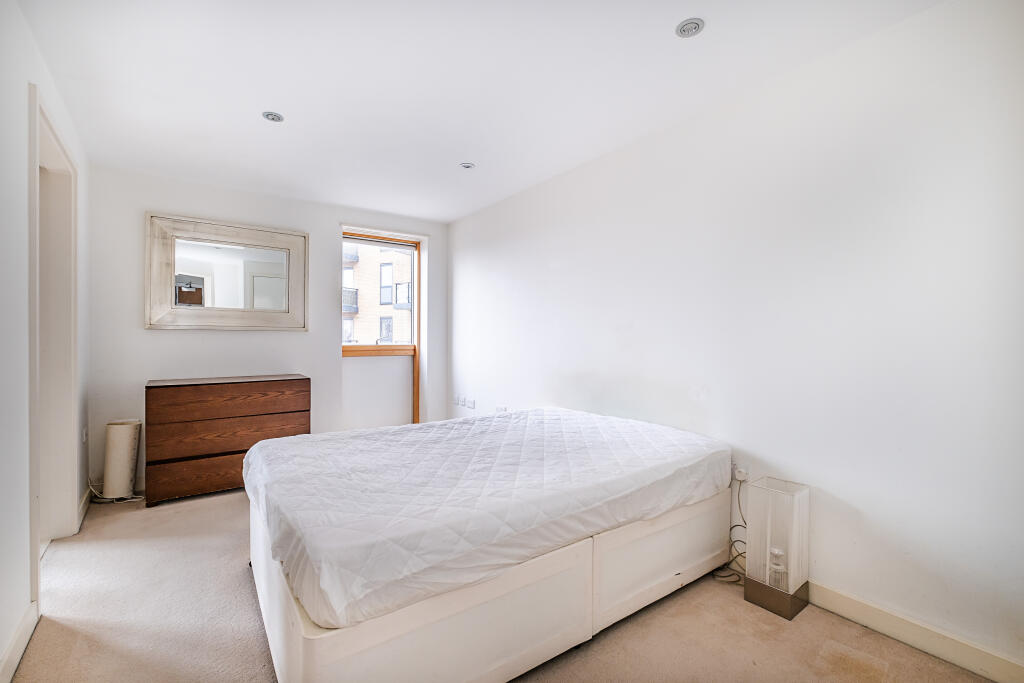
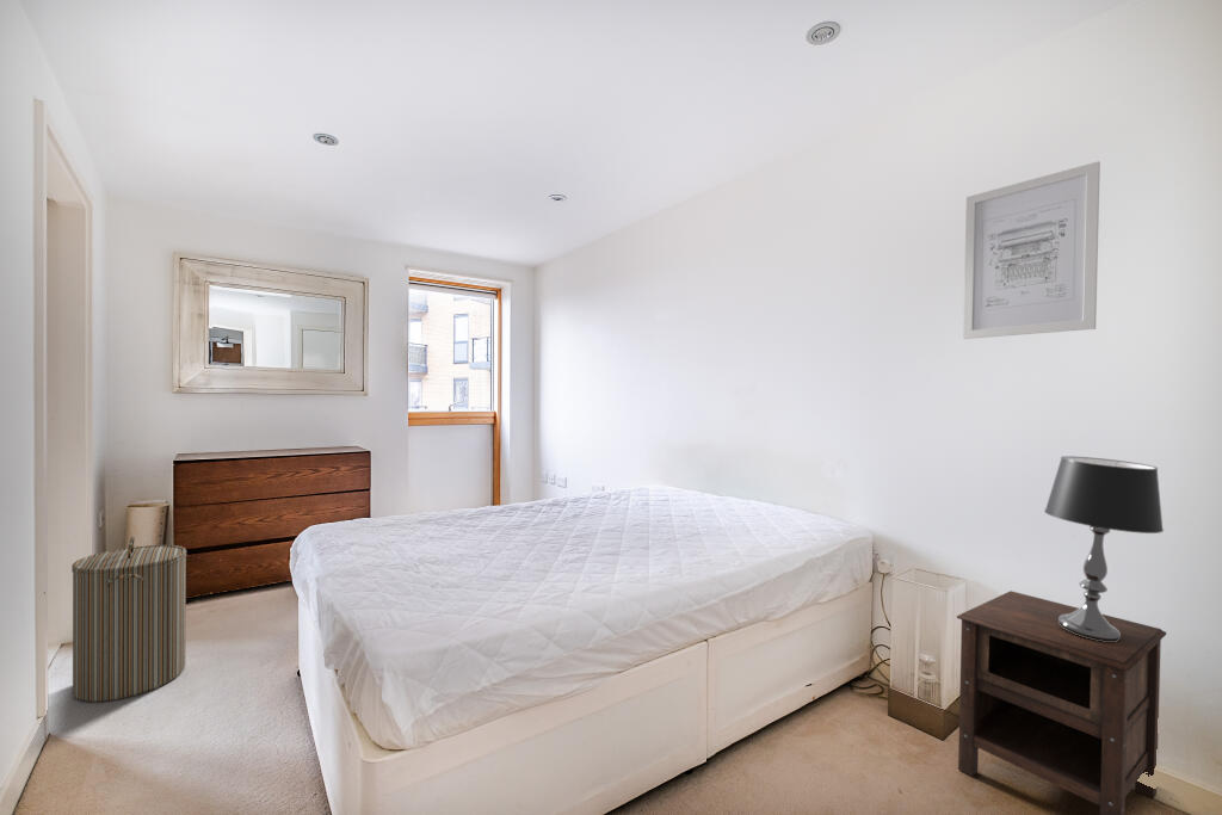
+ laundry hamper (131, 607)
+ nightstand (1056, 700)
+ wall art (1025, 258)
+ table lamp (1091, 548)
